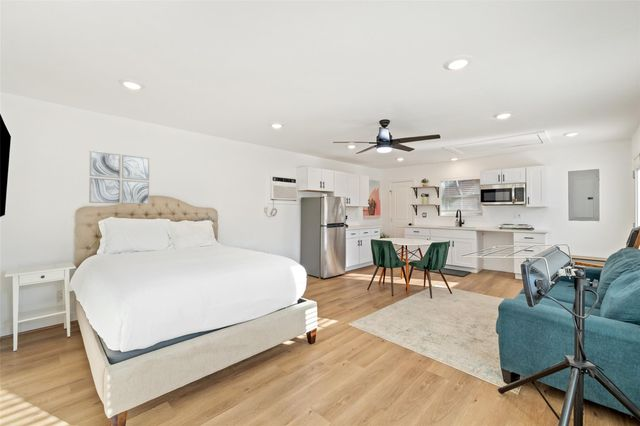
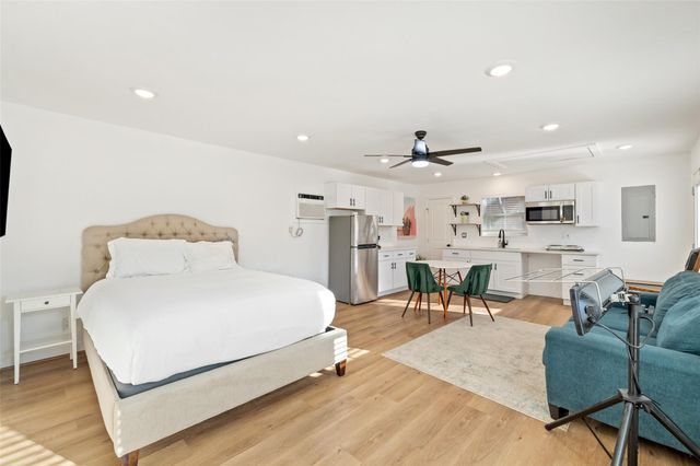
- wall art (122, 178)
